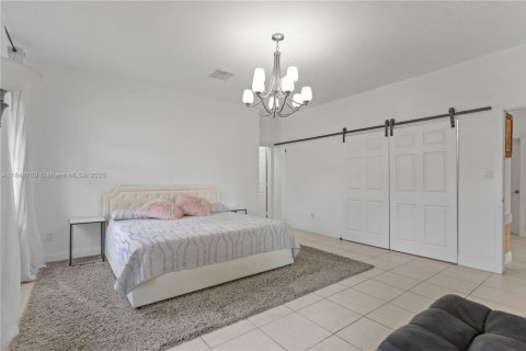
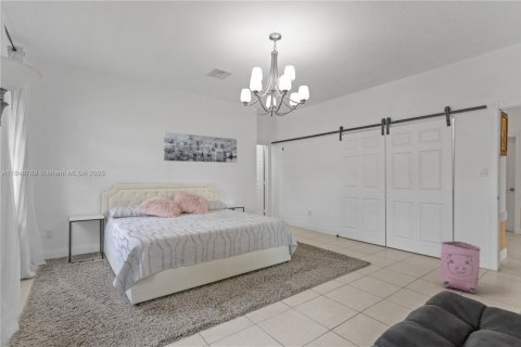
+ bag (459, 266)
+ wall art (203, 149)
